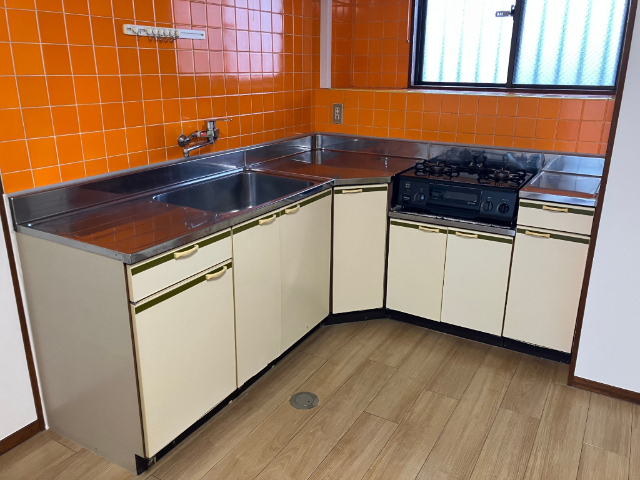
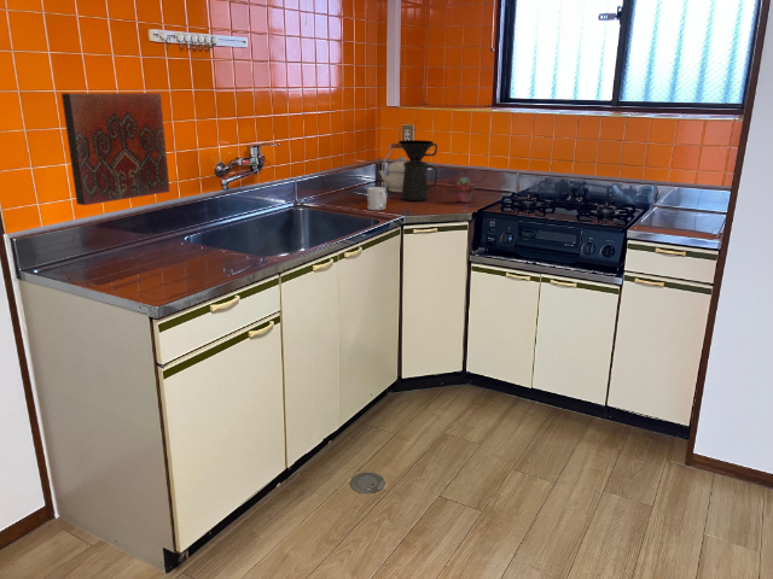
+ coffee maker (414, 170)
+ kettle (399, 166)
+ potted succulent (464, 188)
+ decorative tile (120, 146)
+ mug (378, 198)
